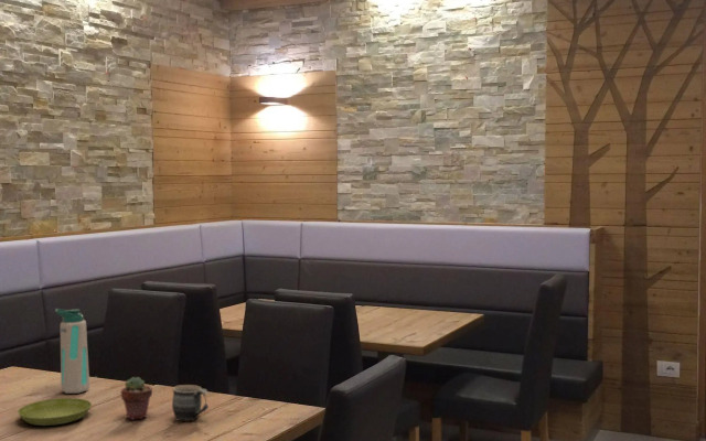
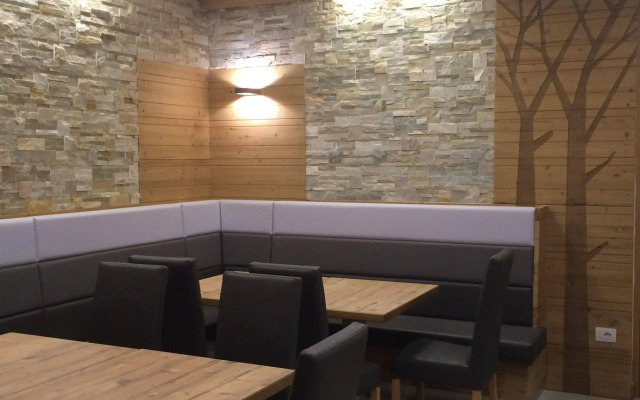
- saucer (55, 412)
- potted succulent (136, 396)
- mug (192, 402)
- water bottle (72, 349)
